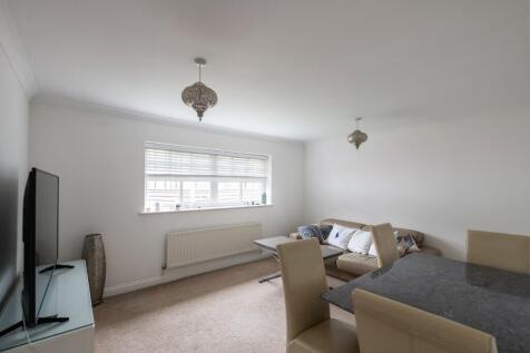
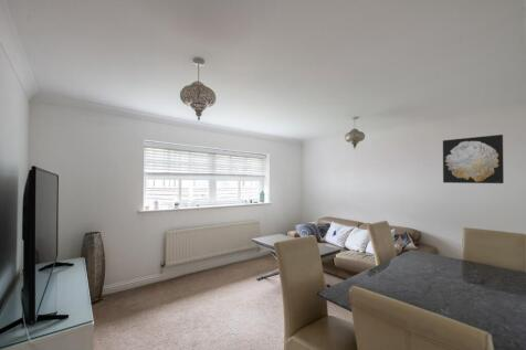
+ wall art (471, 160)
